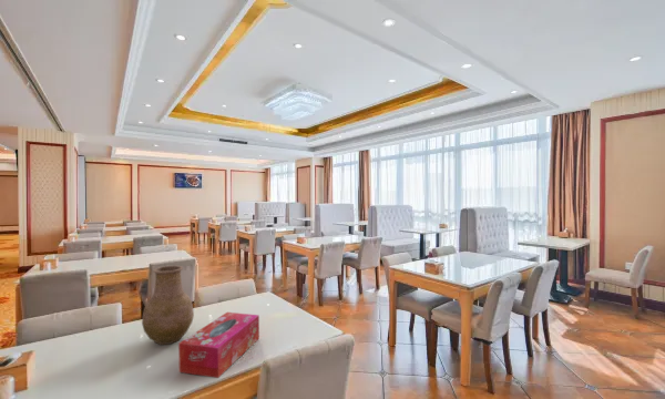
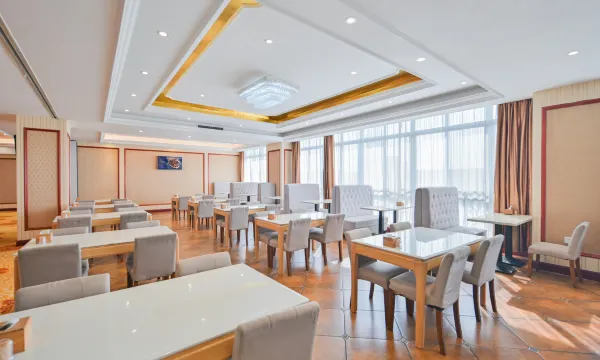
- vase (168, 304)
- tissue box (223, 340)
